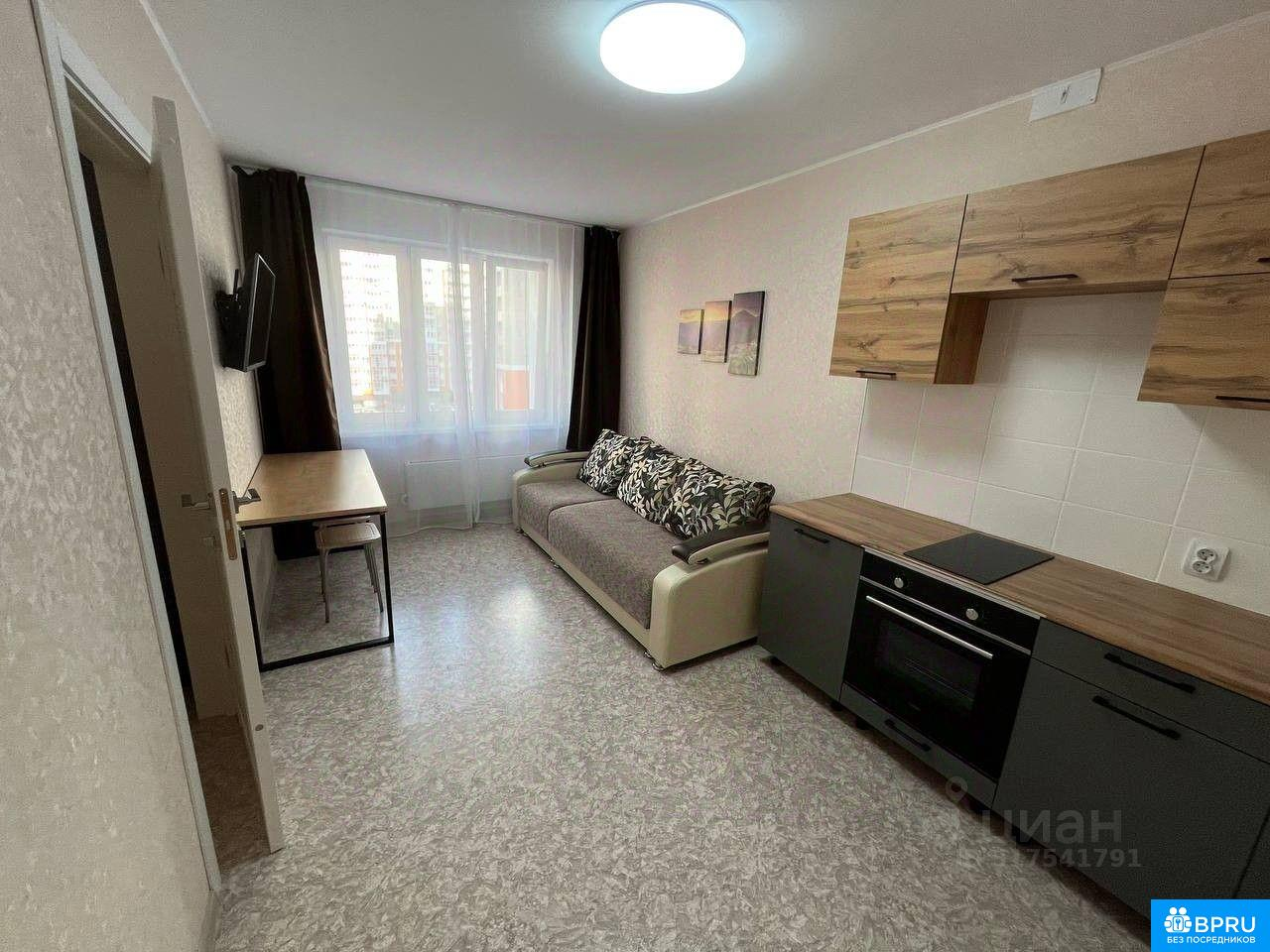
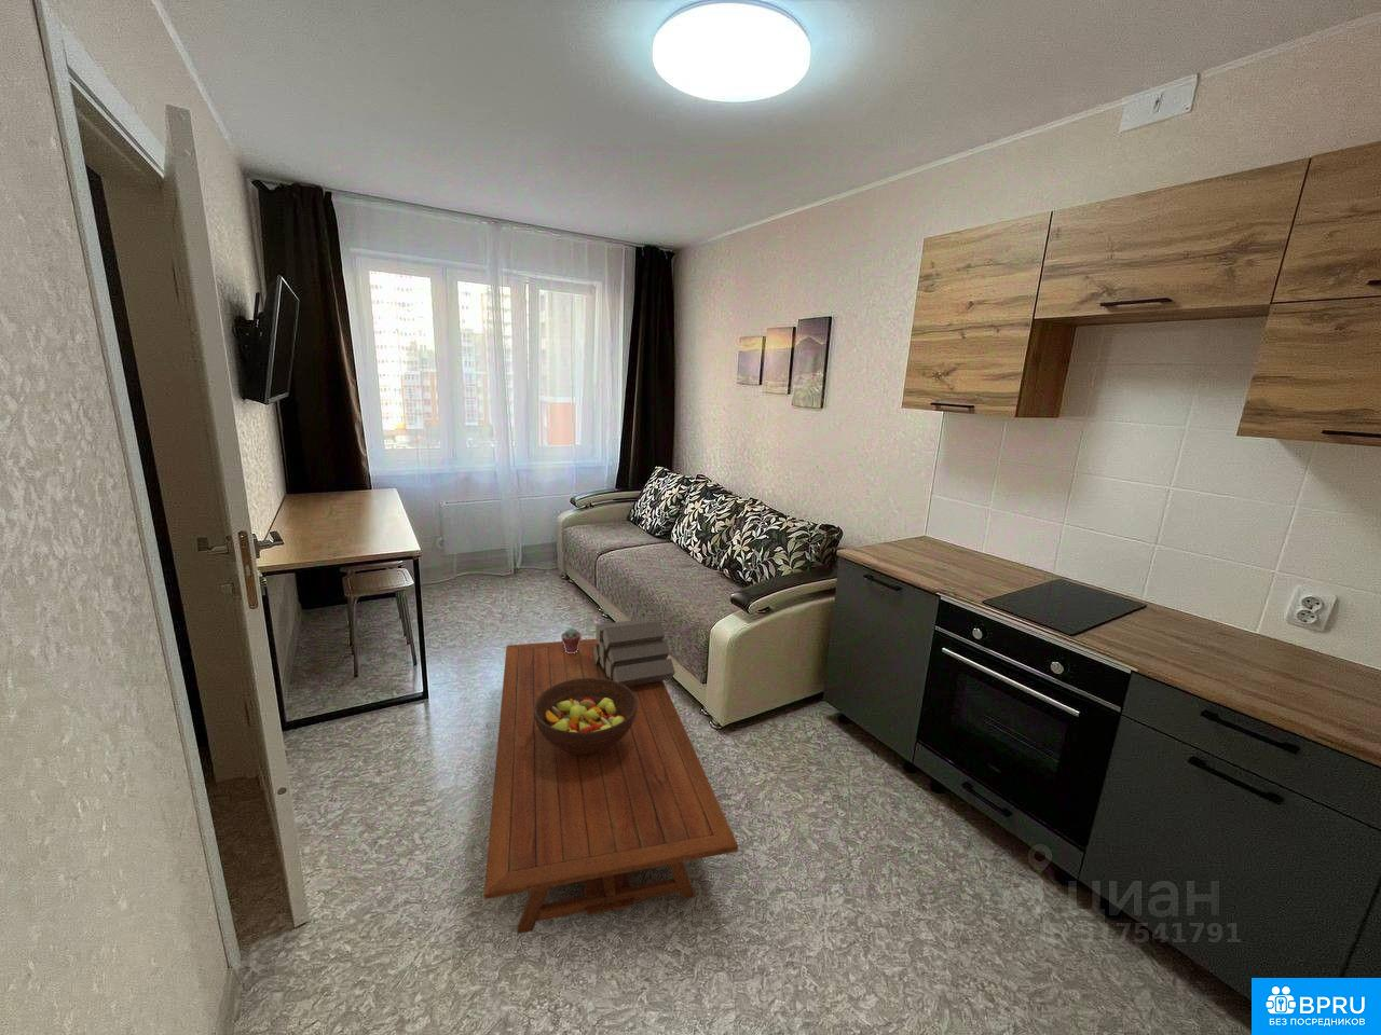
+ coffee table (590, 755)
+ fruit bowl (586, 723)
+ potted succulent (571, 638)
+ log pile (632, 647)
